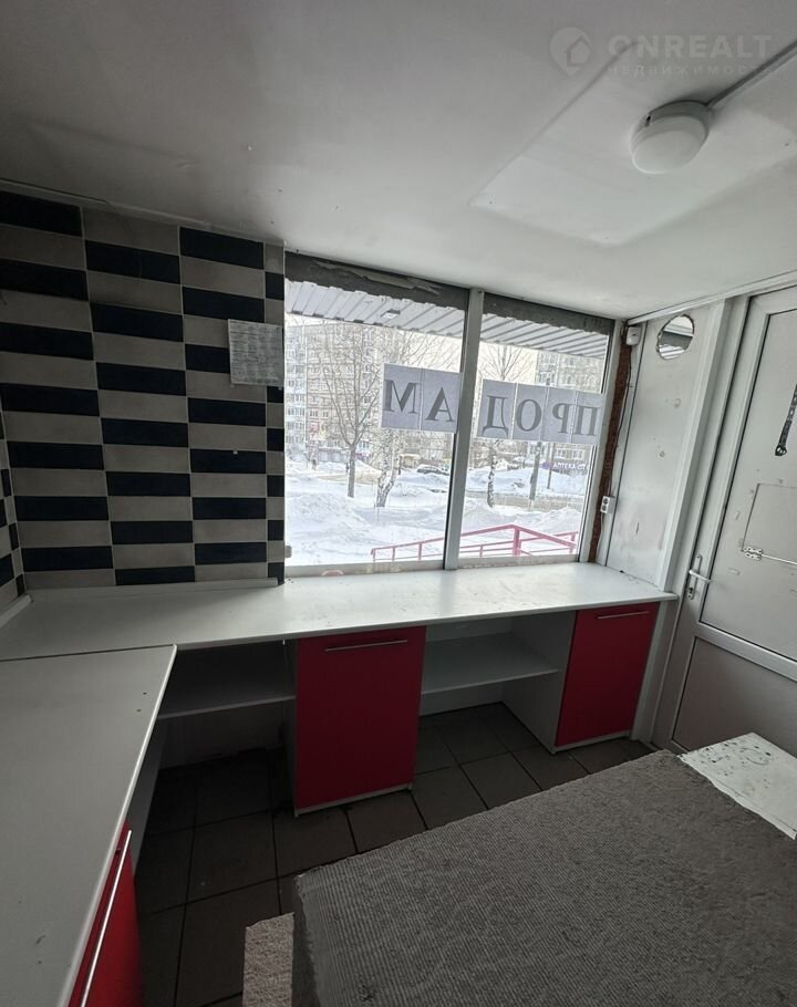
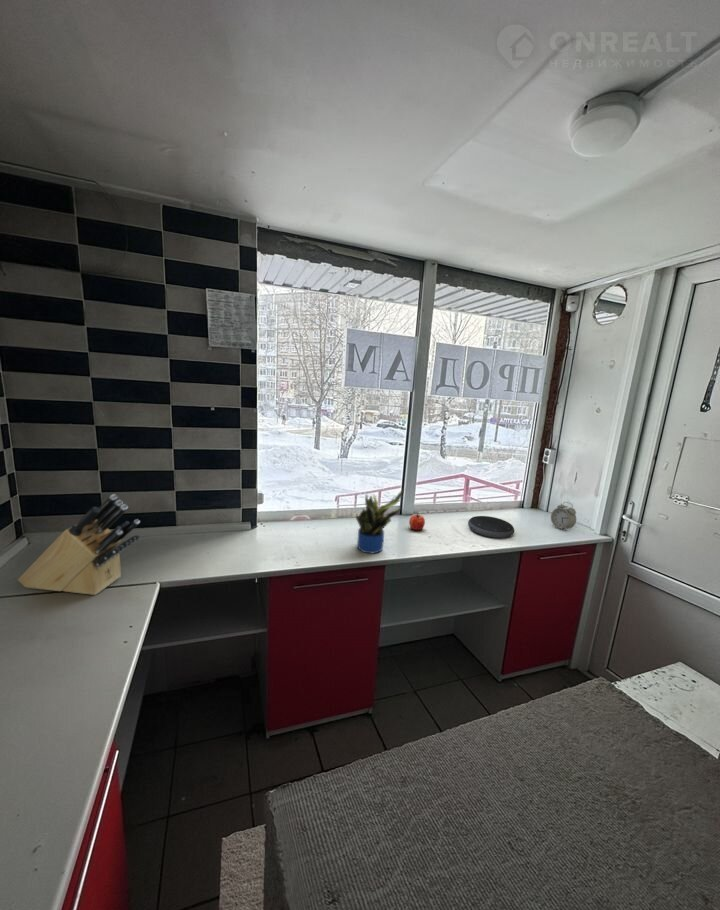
+ fruit (417, 521)
+ knife block (80, 540)
+ alarm clock (563, 515)
+ potted plant (380, 516)
+ speaker (492, 526)
